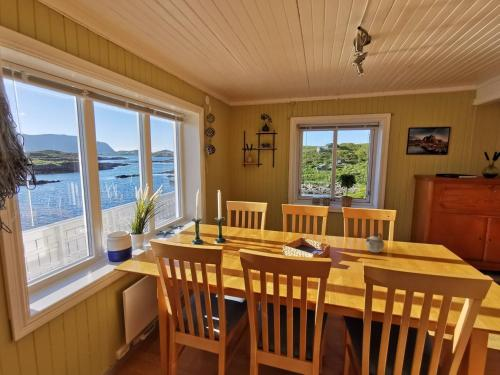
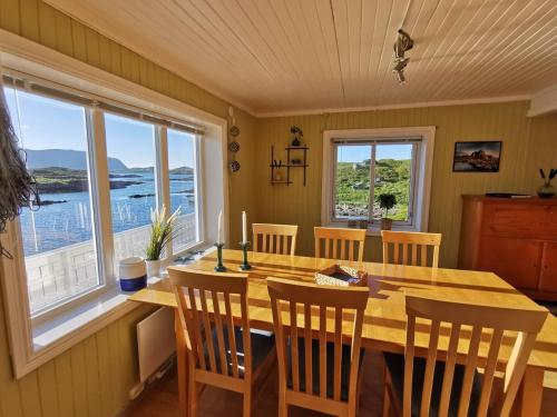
- teapot (374, 242)
